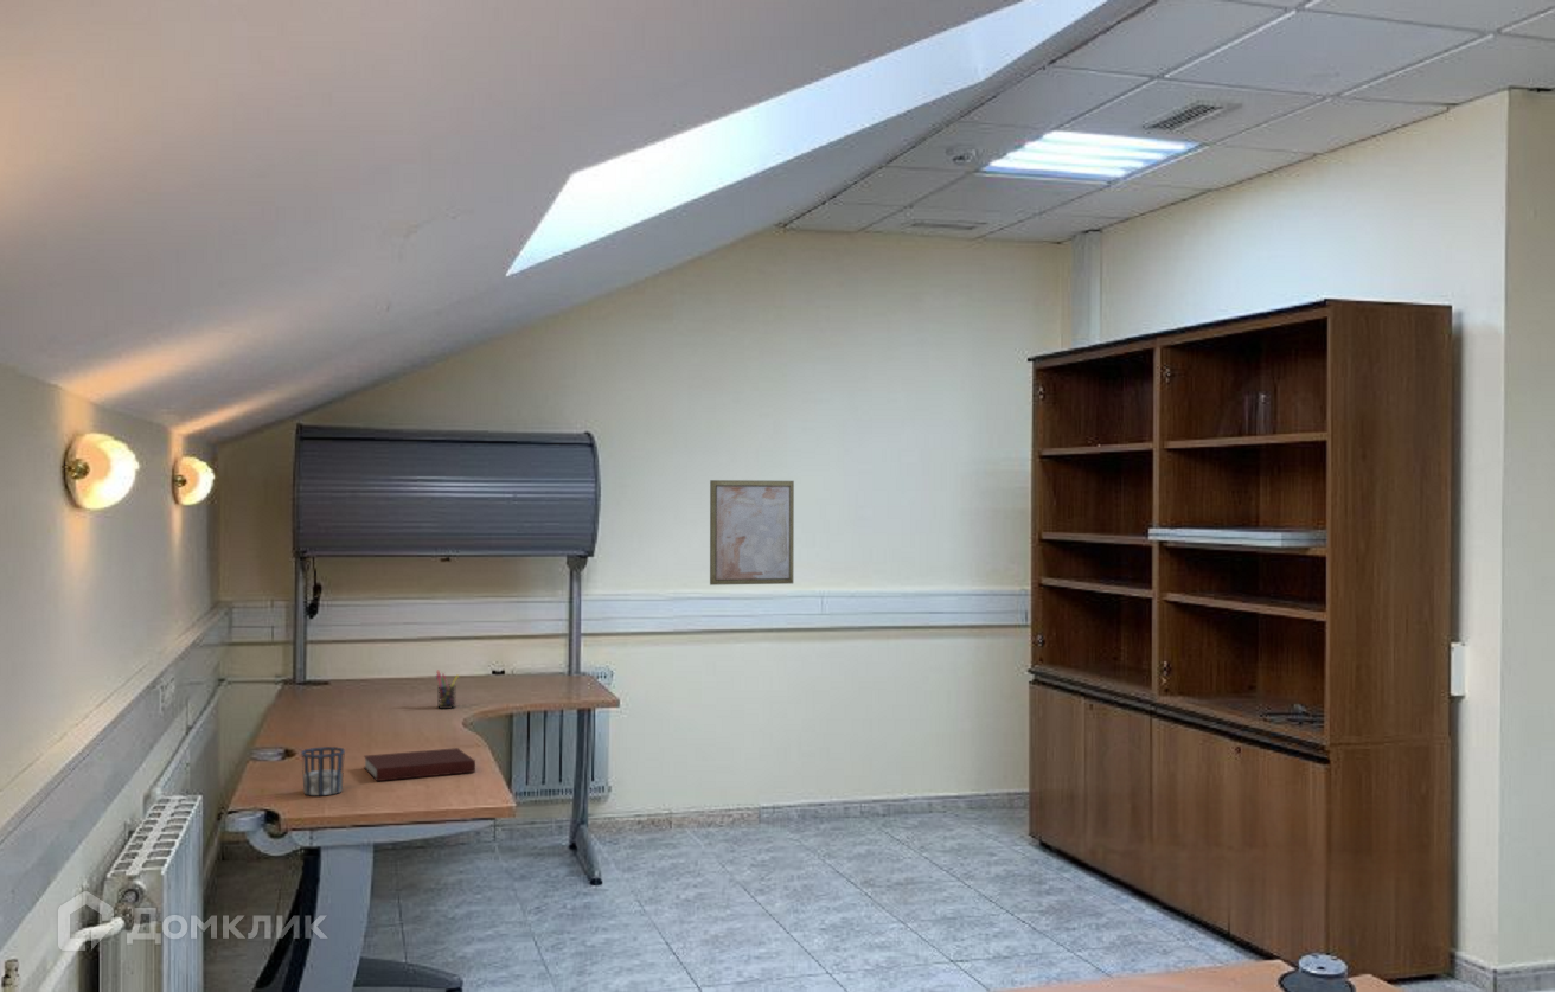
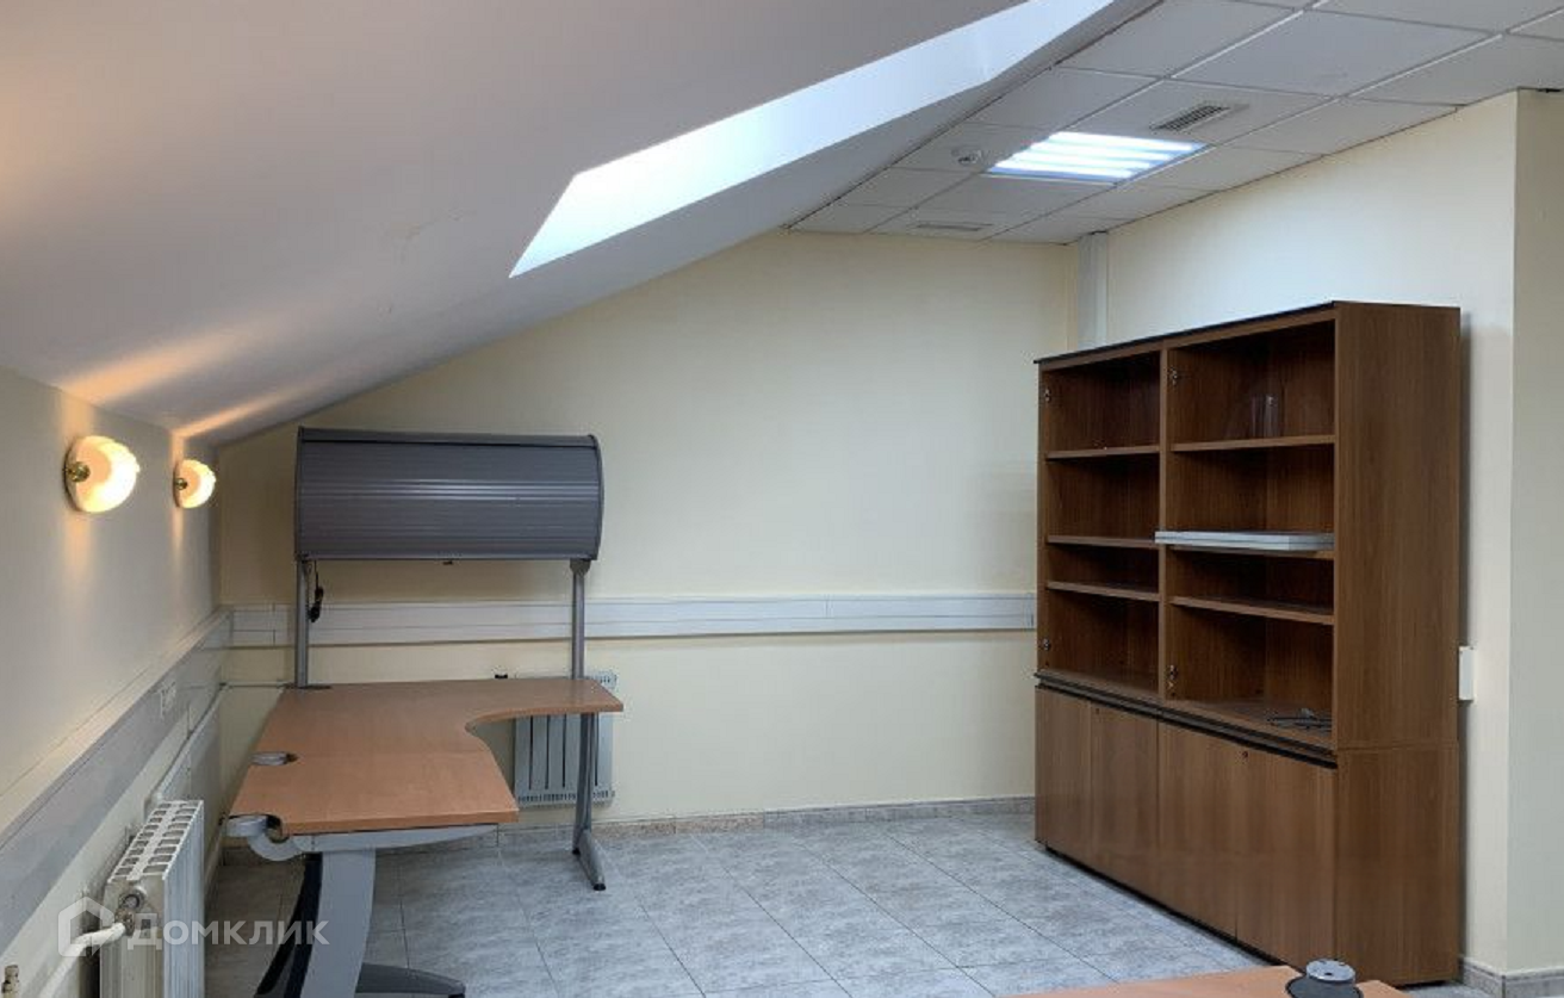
- cup (322, 770)
- notebook (418, 763)
- pen holder (444, 689)
- wall art (753, 532)
